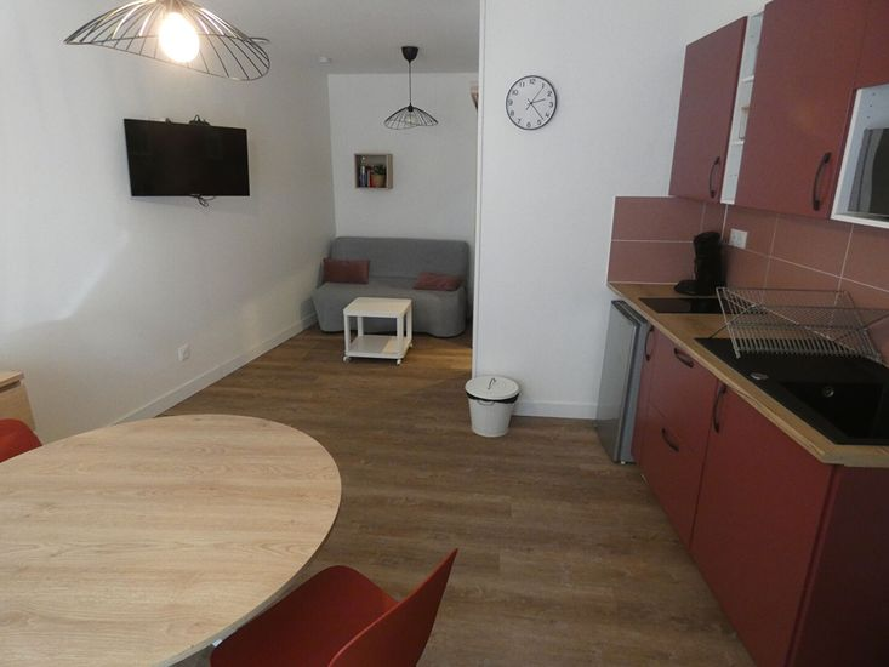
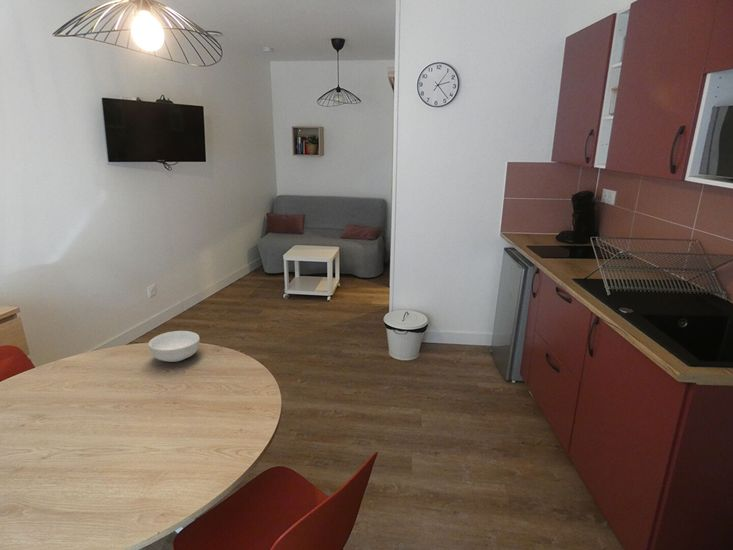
+ cereal bowl (175, 348)
